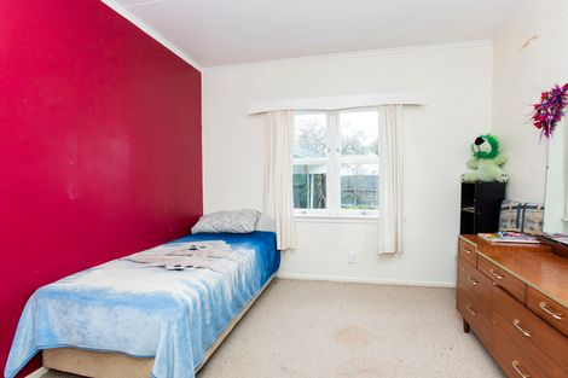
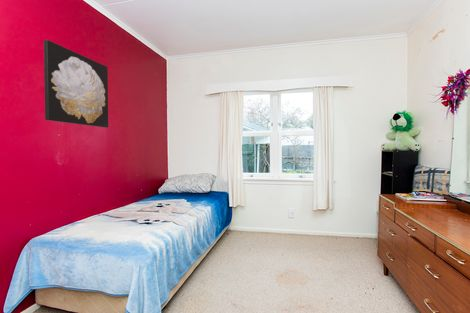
+ wall art (80, 89)
